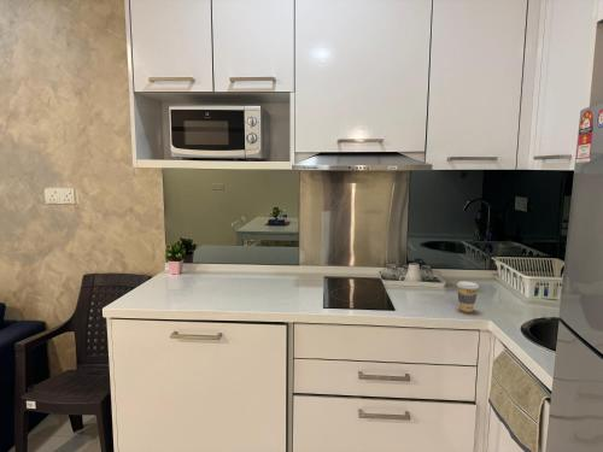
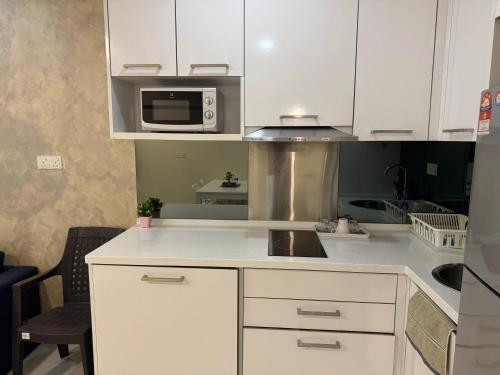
- coffee cup (467, 297)
